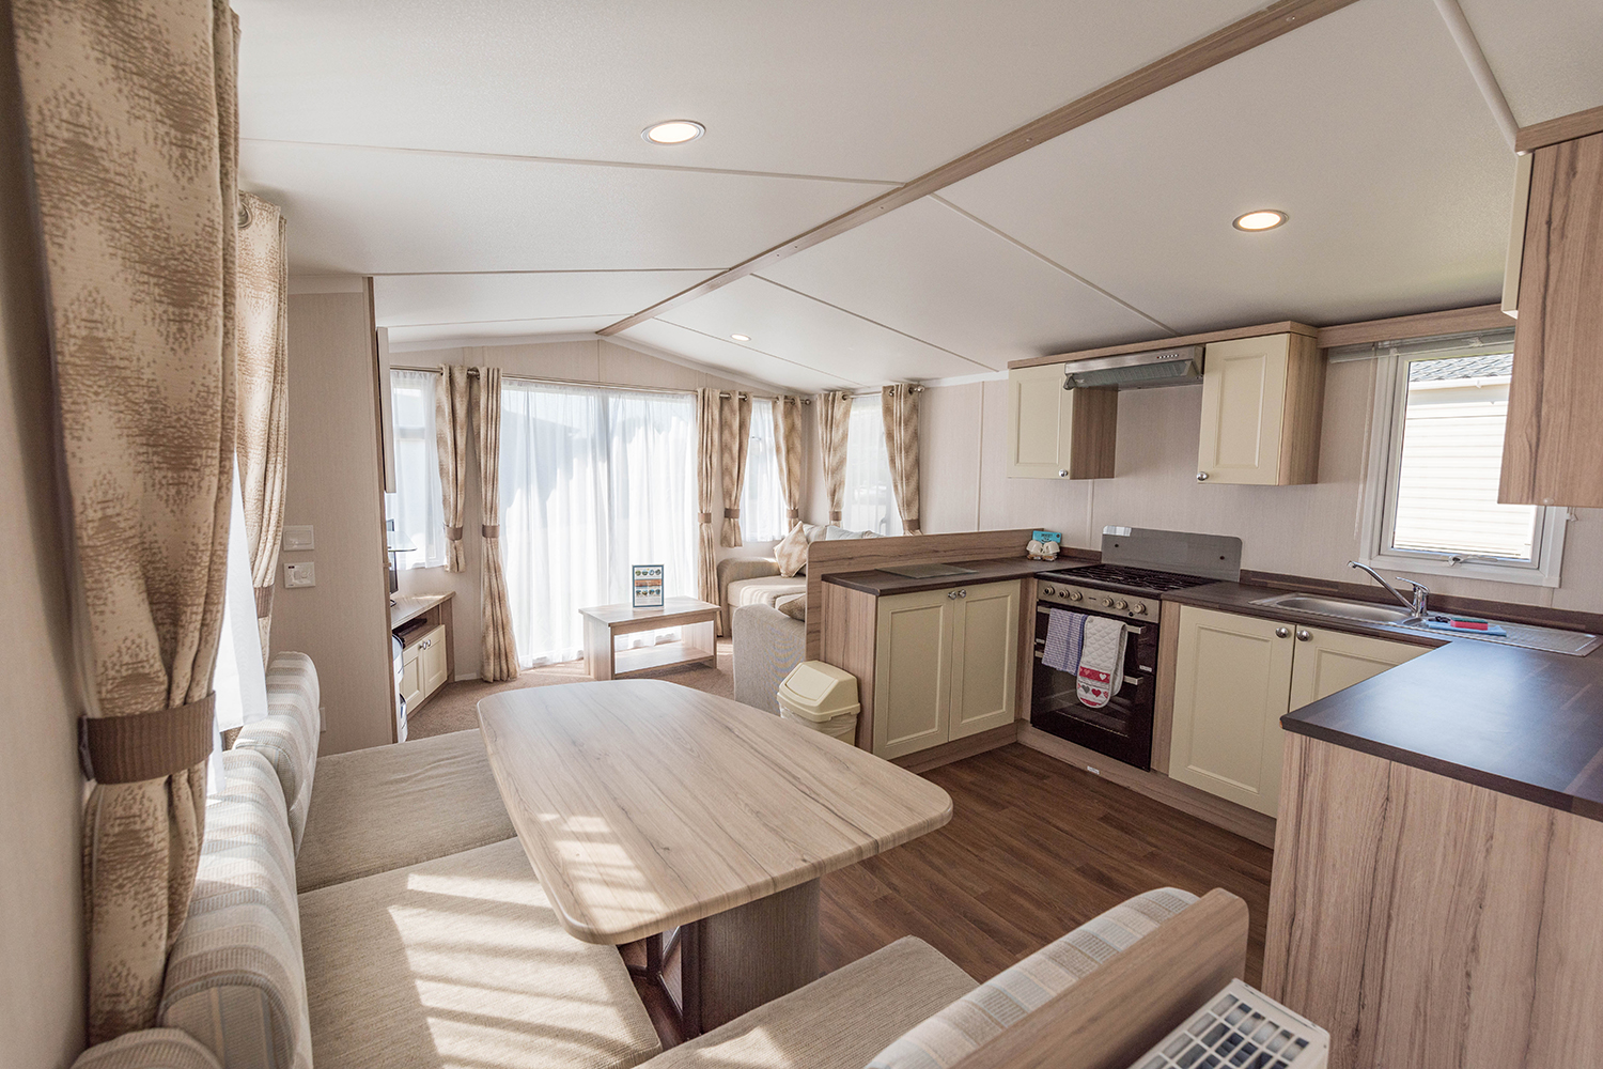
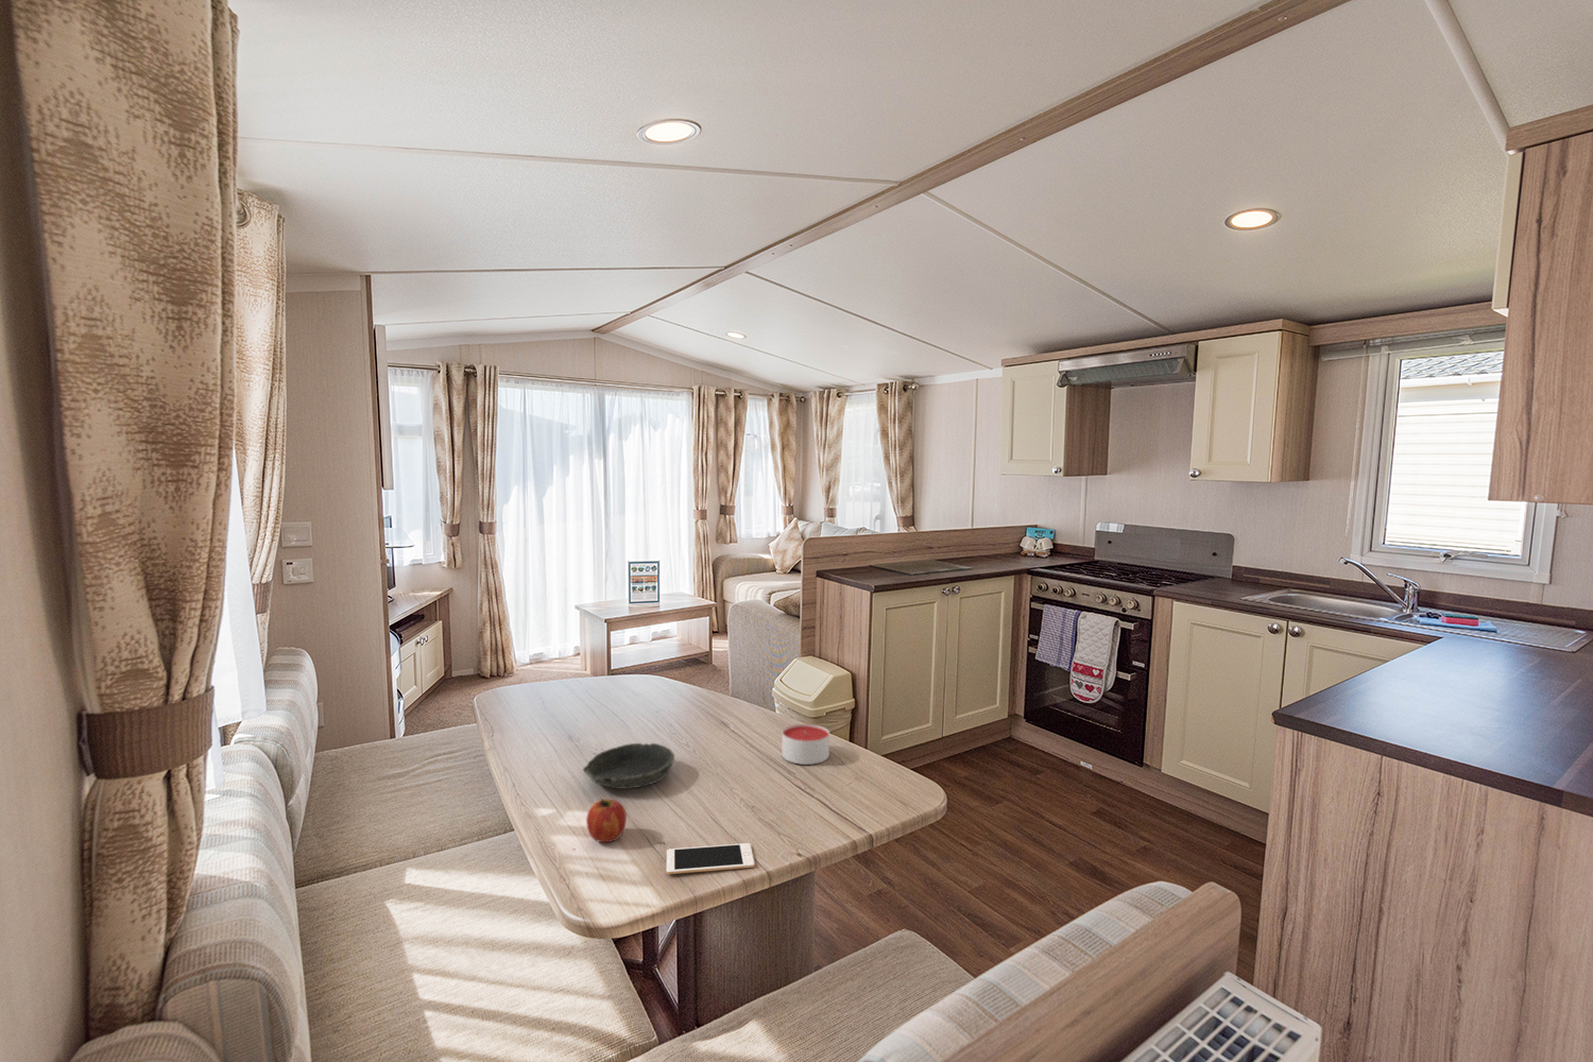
+ cell phone (710, 858)
+ bowl (628, 768)
+ fruit (607, 818)
+ candle (805, 742)
